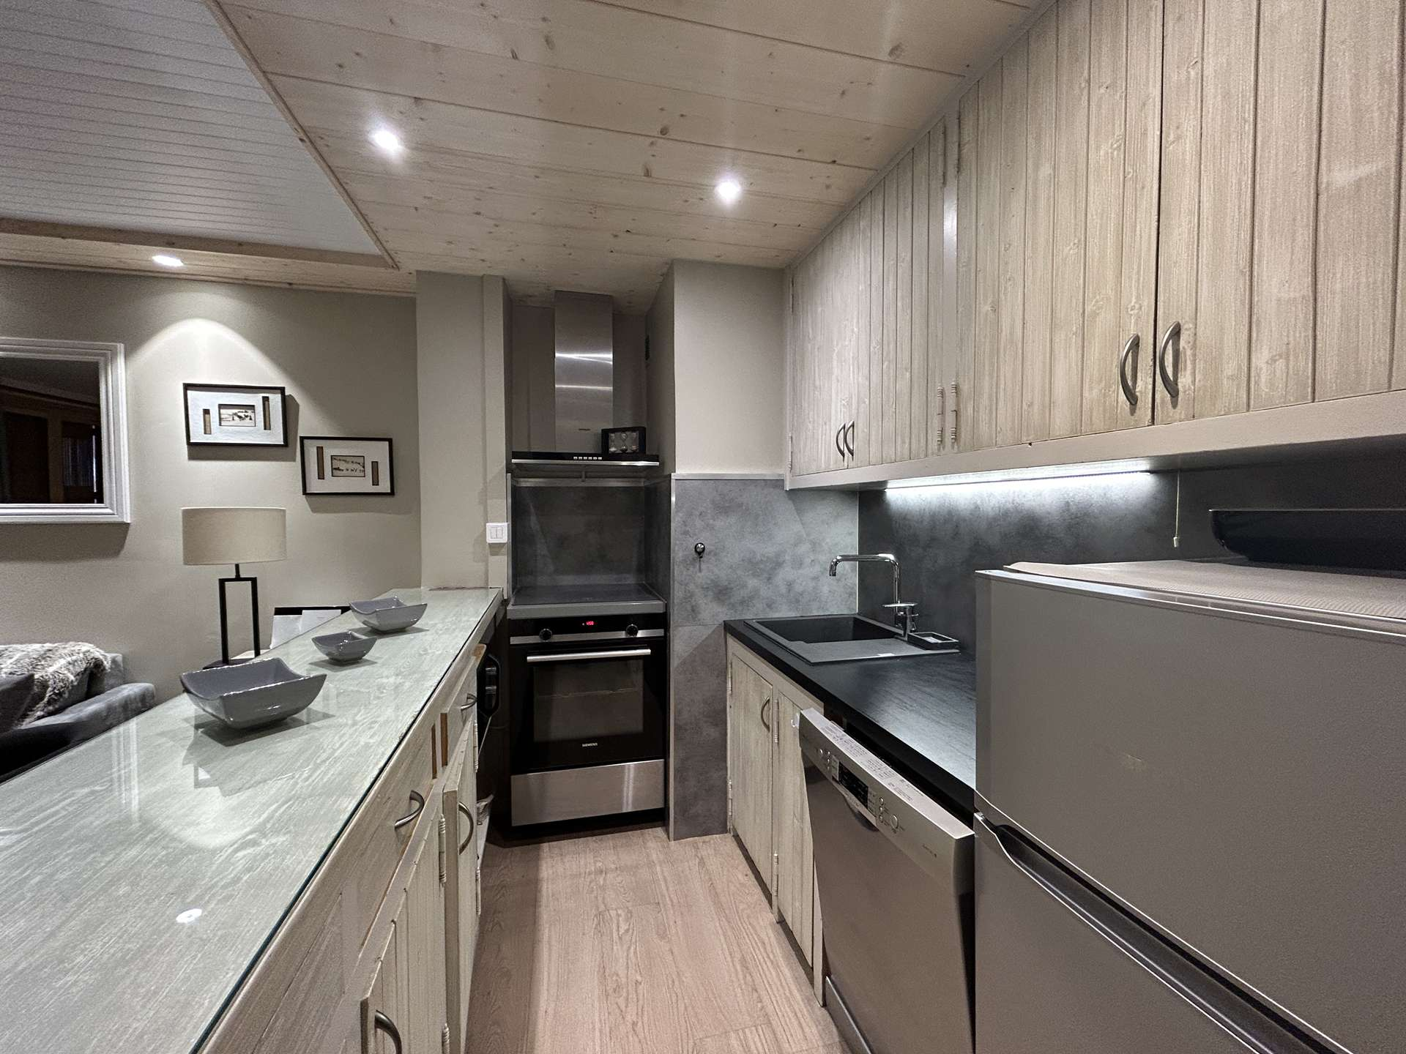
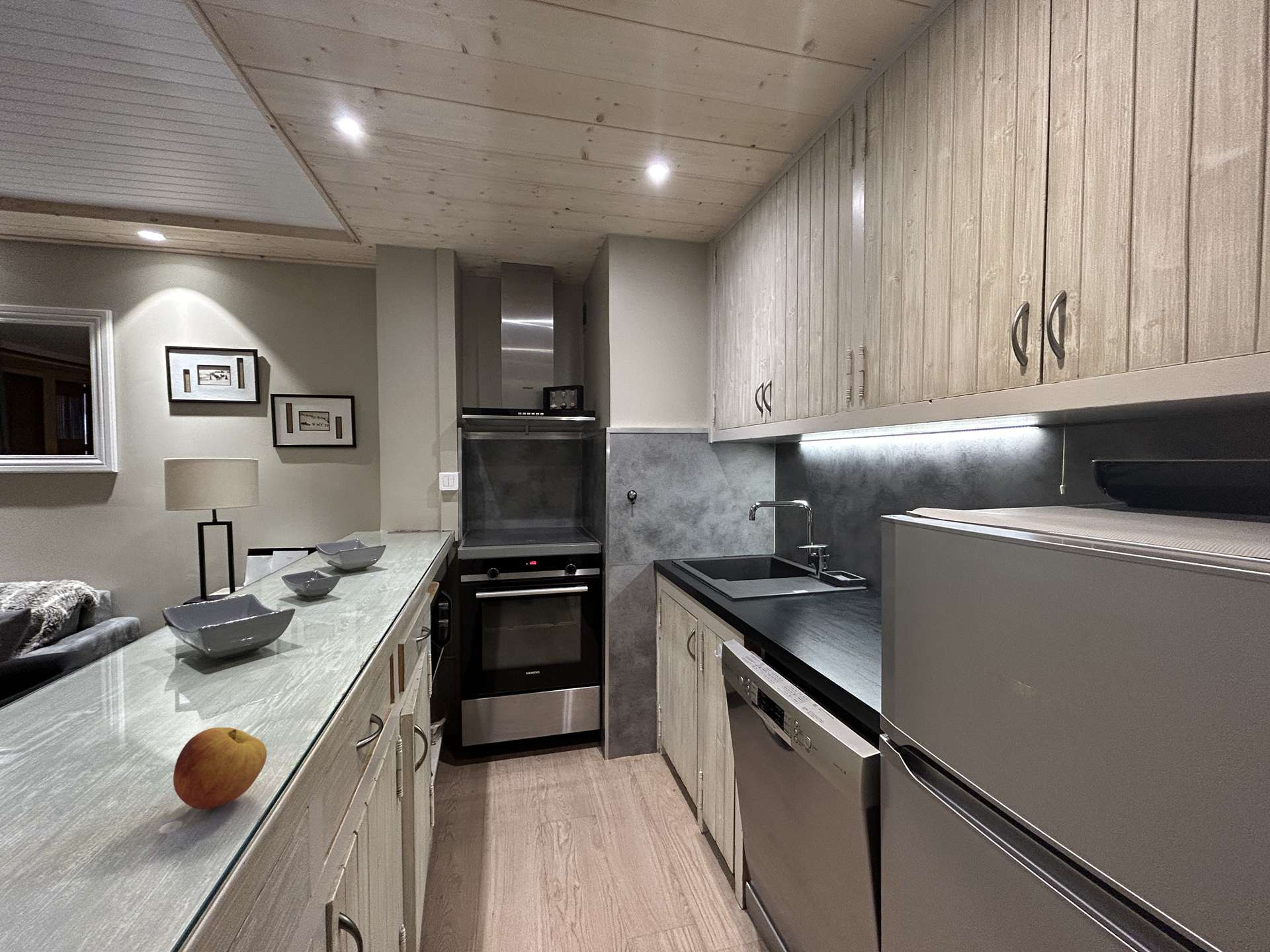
+ apple (222, 765)
